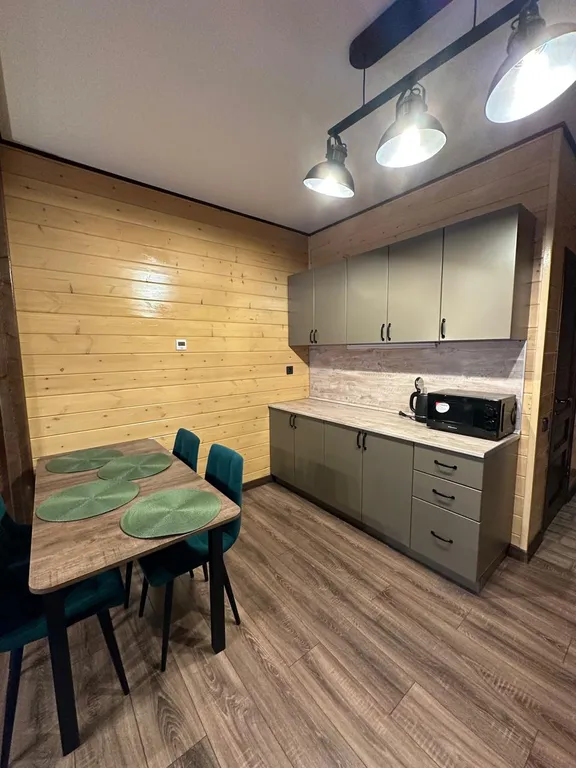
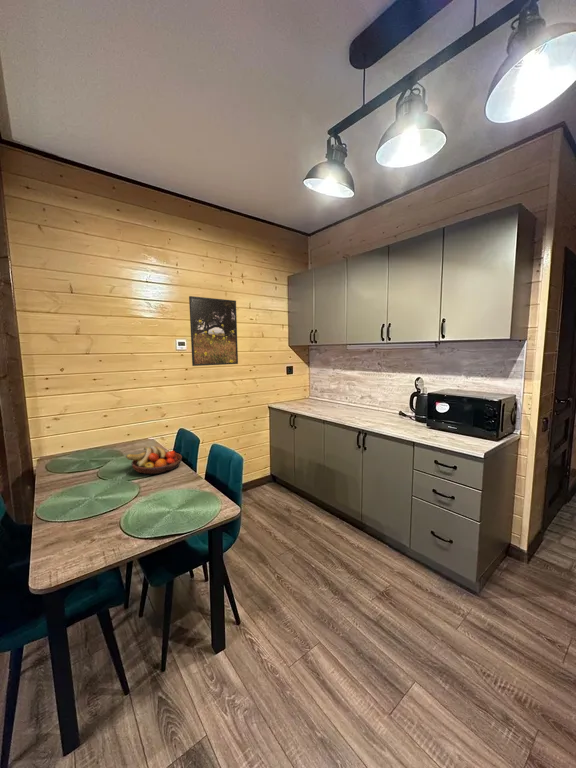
+ fruit bowl (156, 457)
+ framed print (214, 332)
